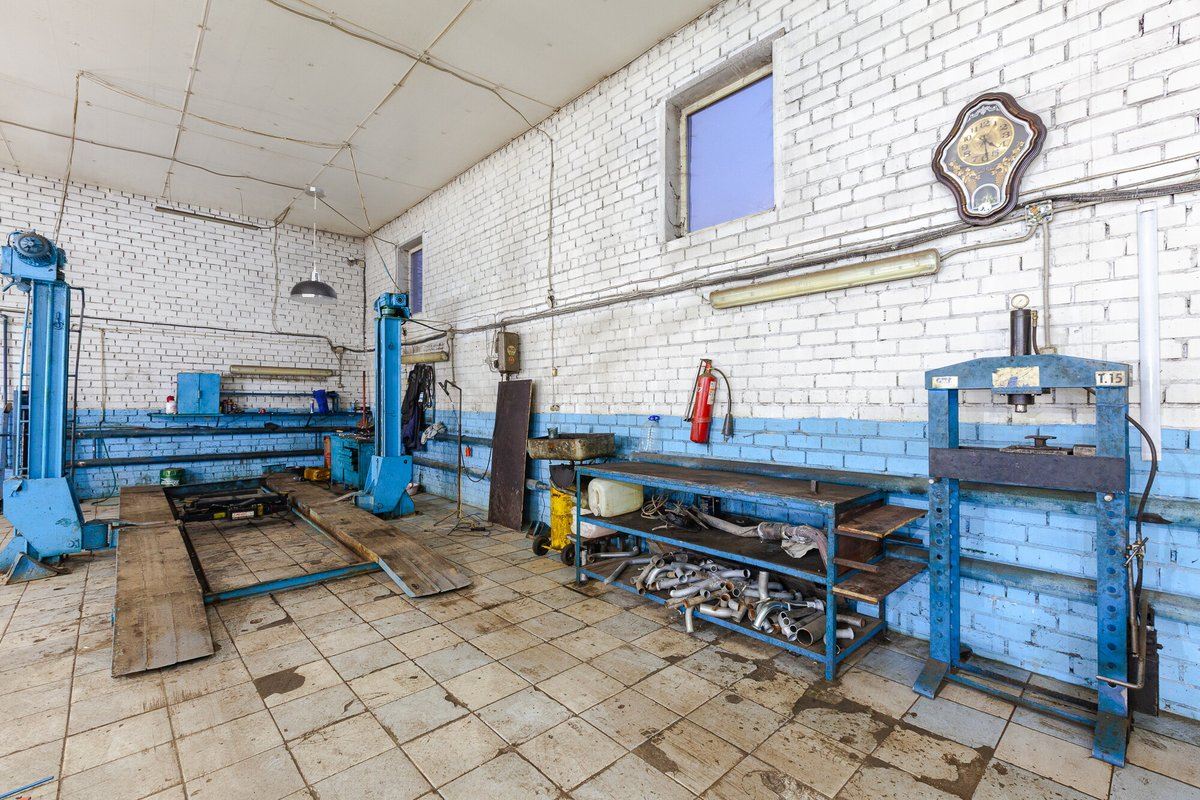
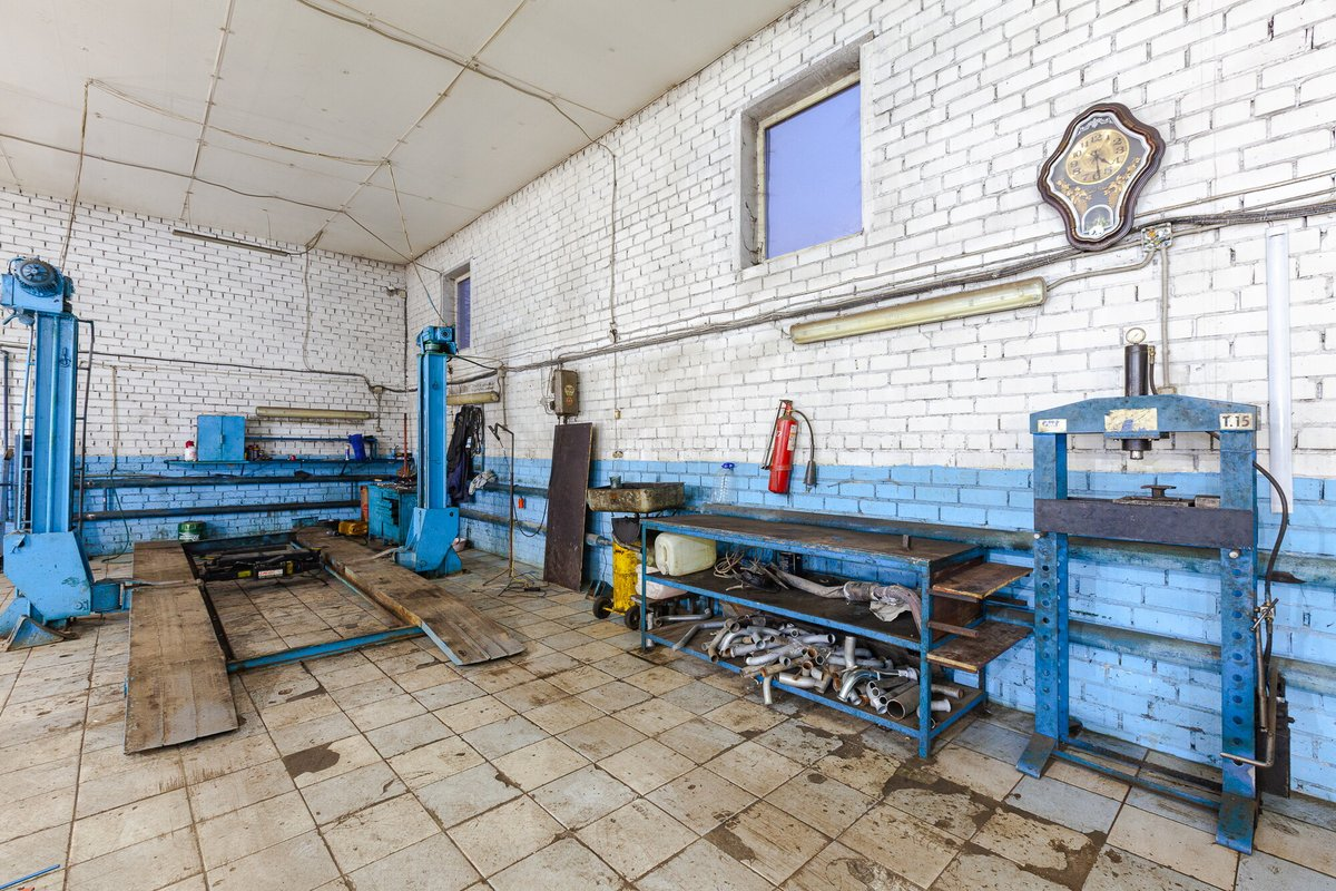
- light fixture (314, 245)
